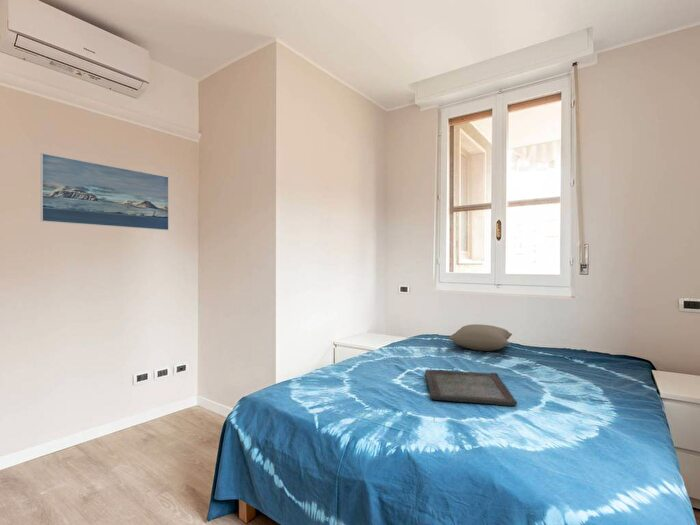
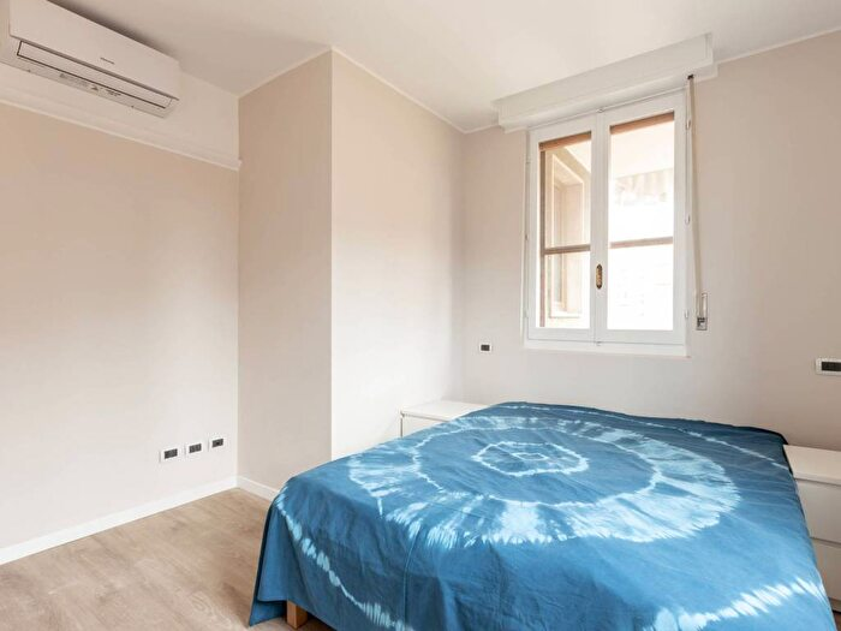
- serving tray (465, 385)
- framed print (112, 196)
- pillow (481, 336)
